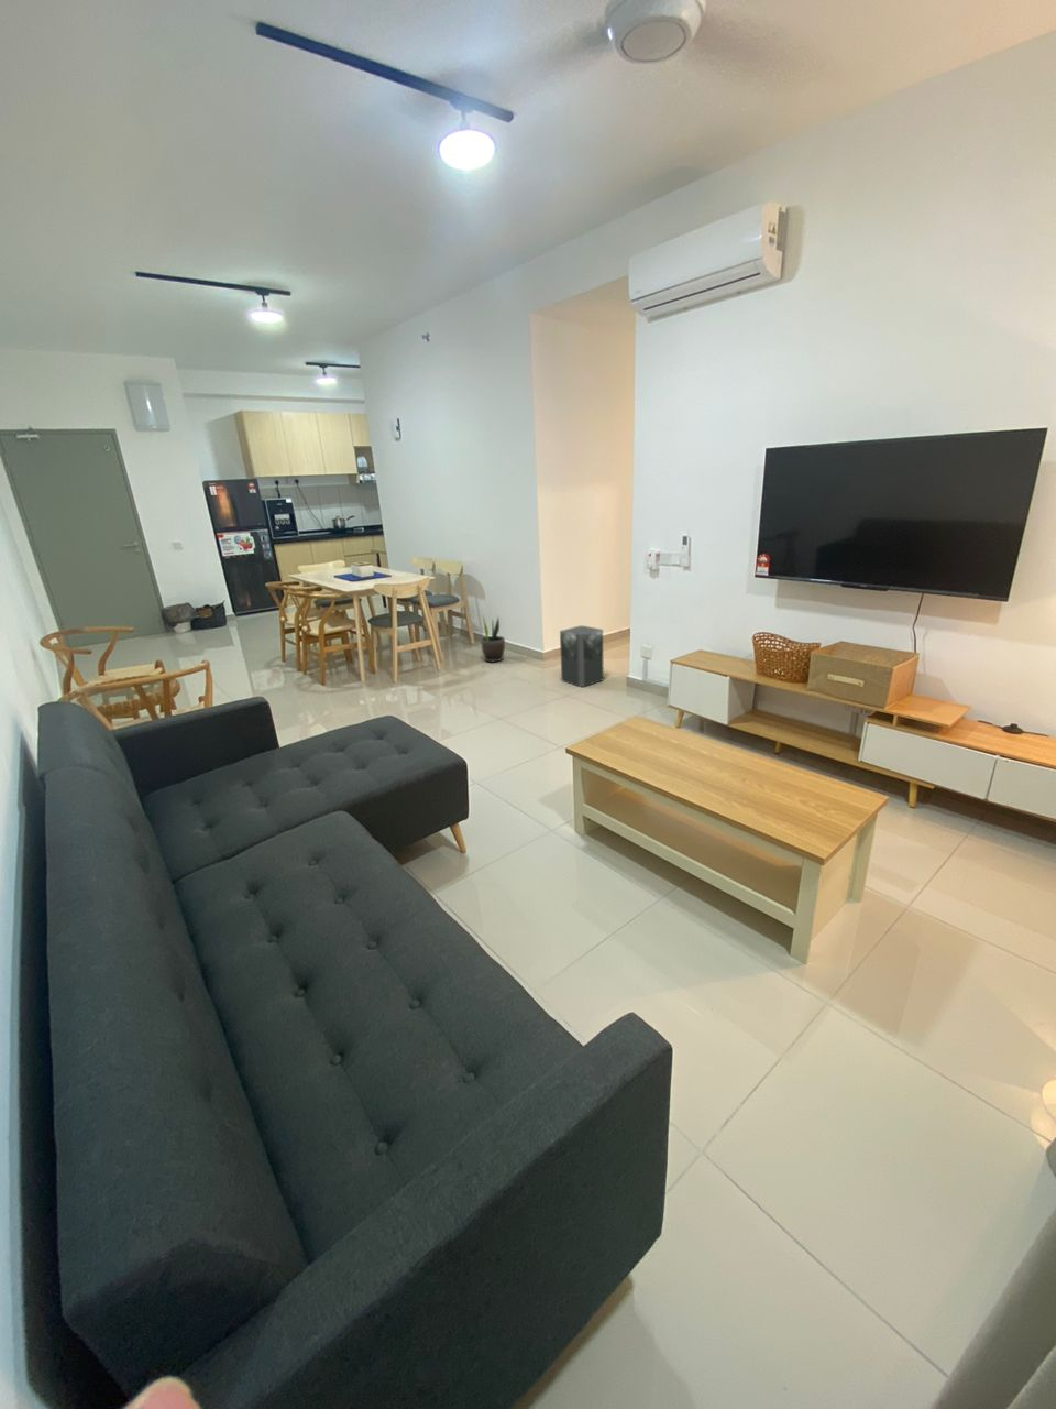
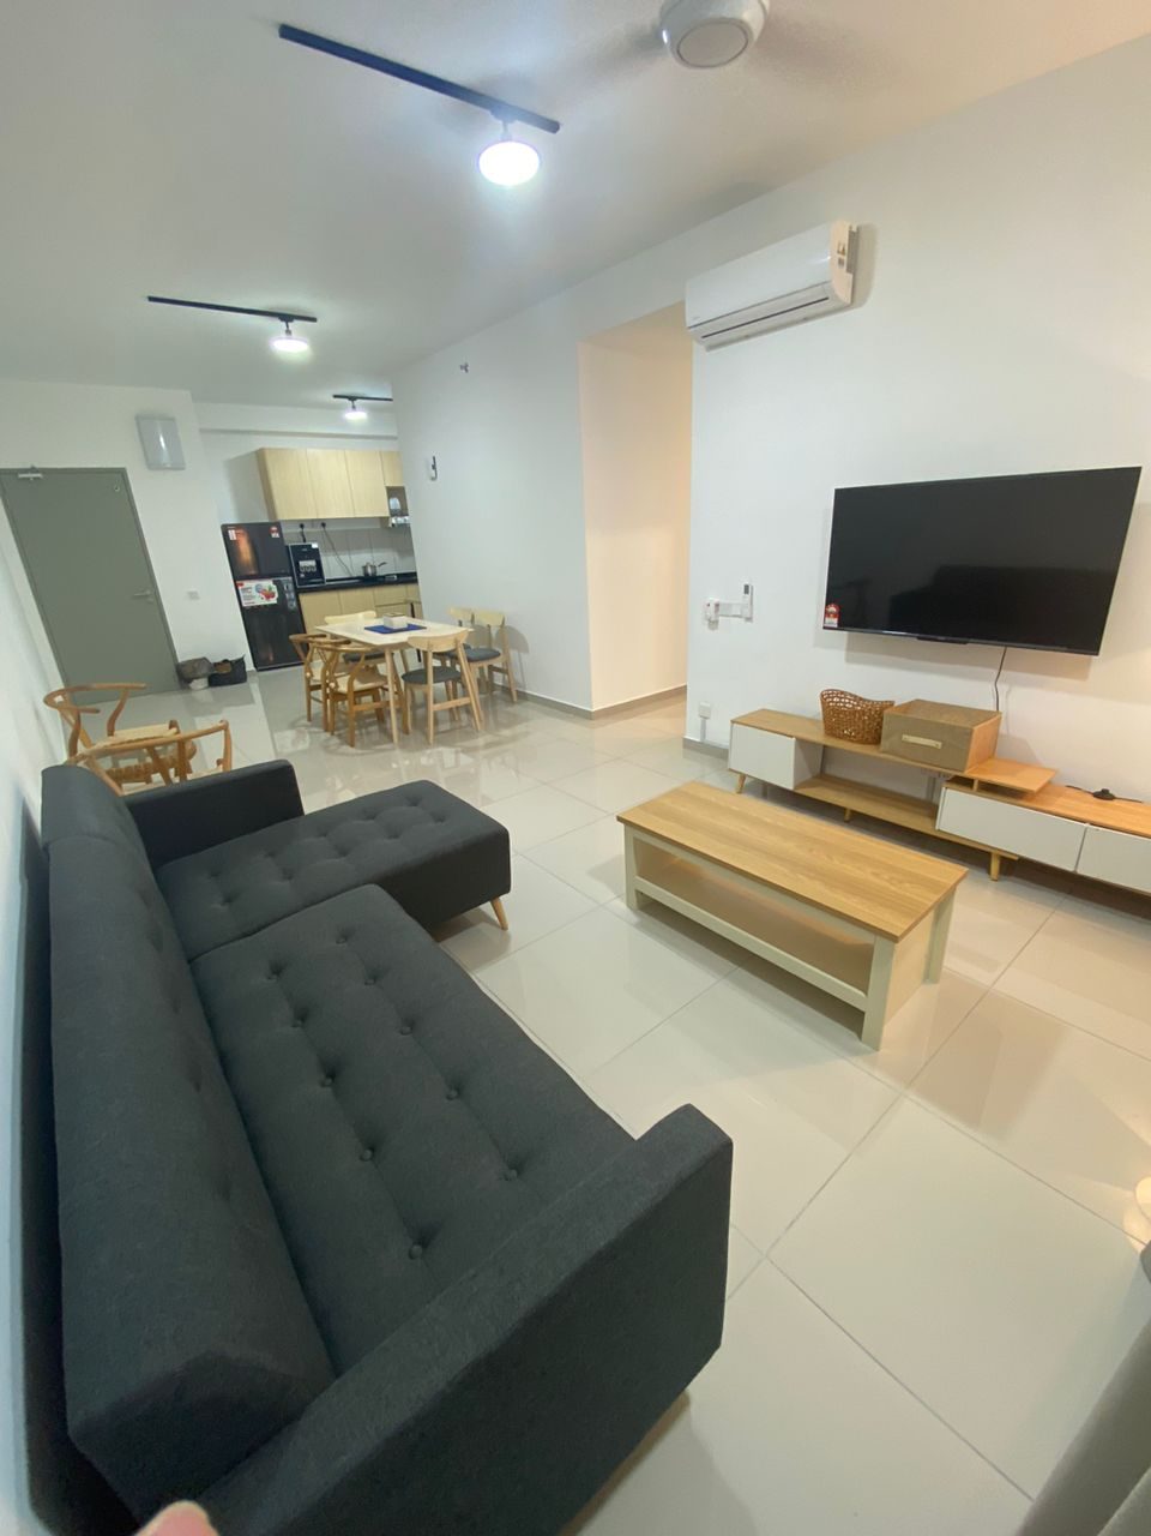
- potted plant (491, 637)
- speaker (582, 655)
